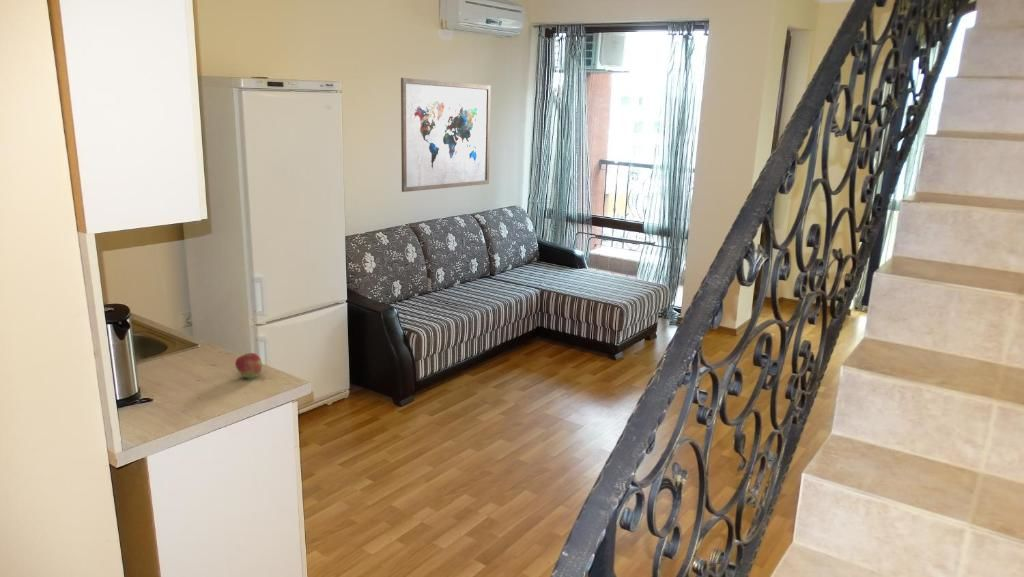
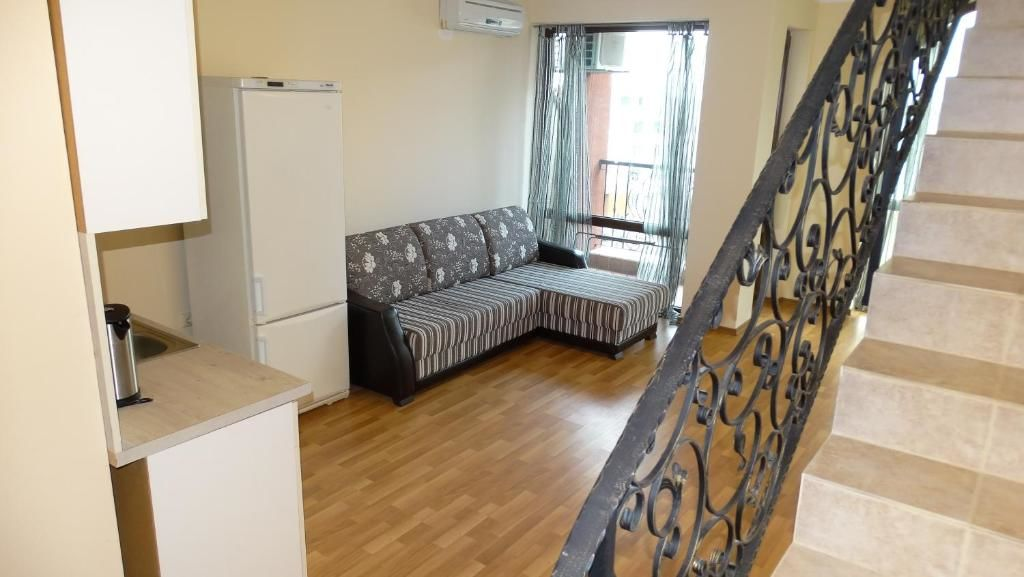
- fruit (248, 364)
- wall art (448, 135)
